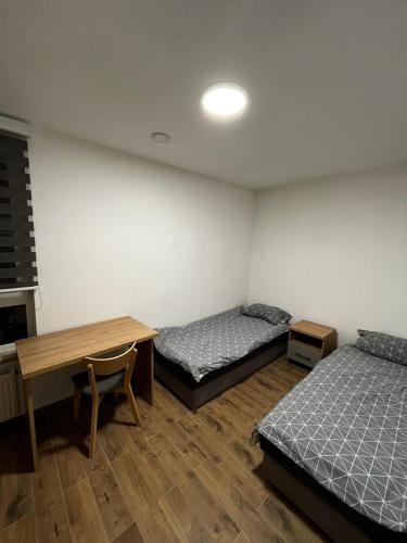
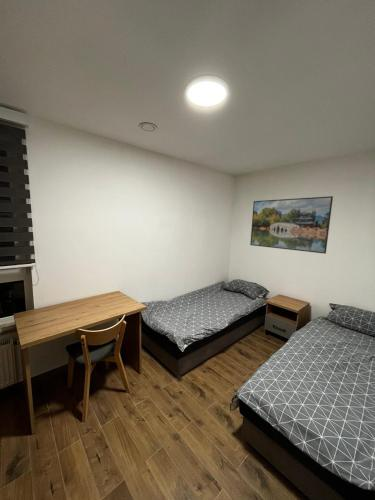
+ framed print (285, 224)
